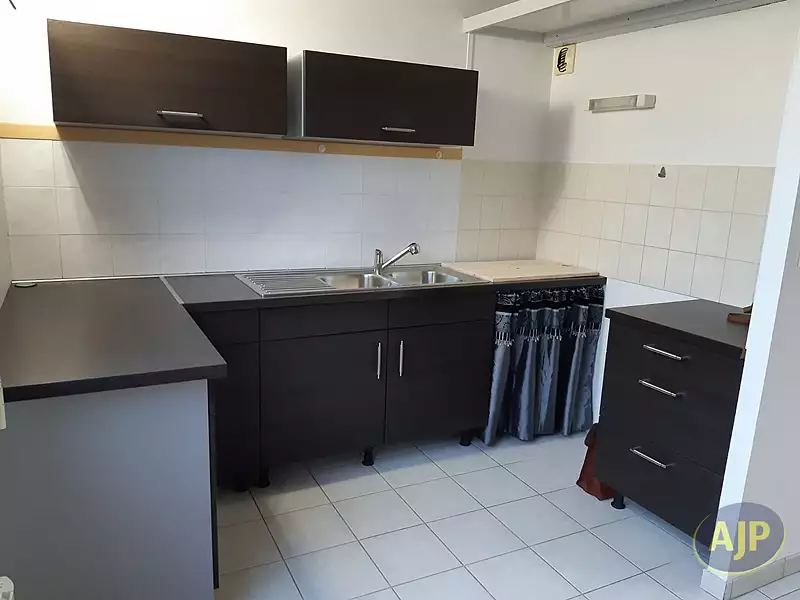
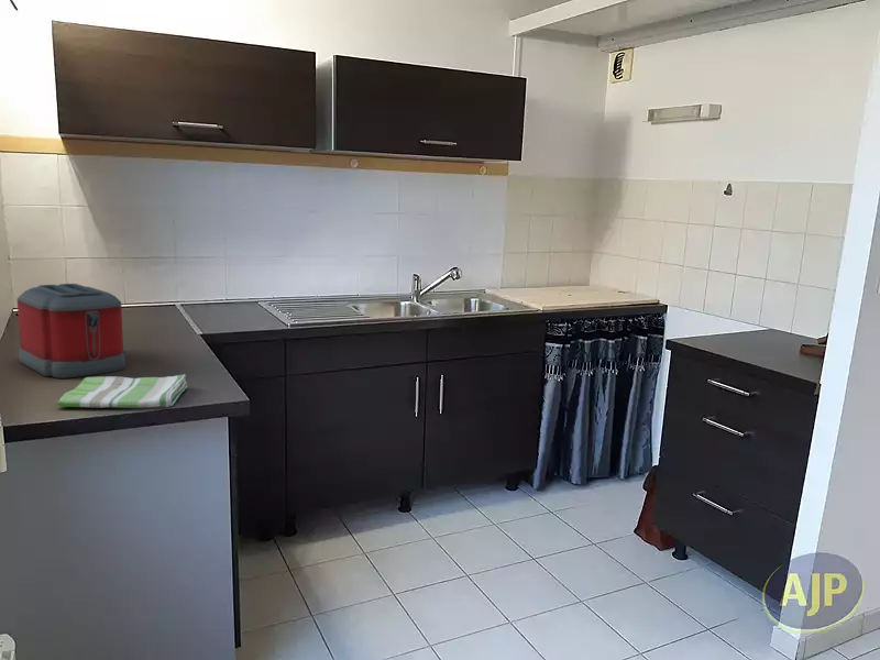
+ dish towel (127, 389)
+ toaster (72, 326)
